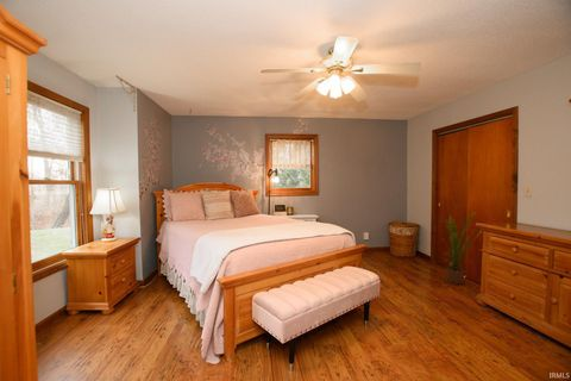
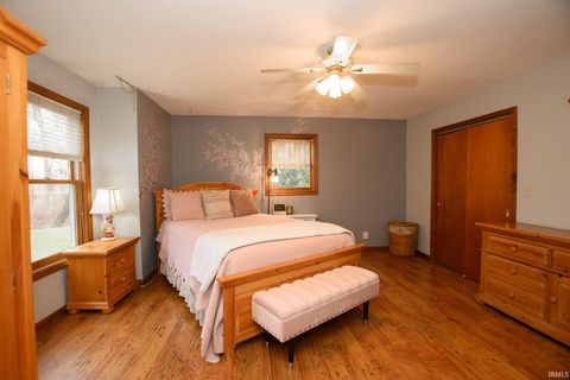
- house plant (457, 246)
